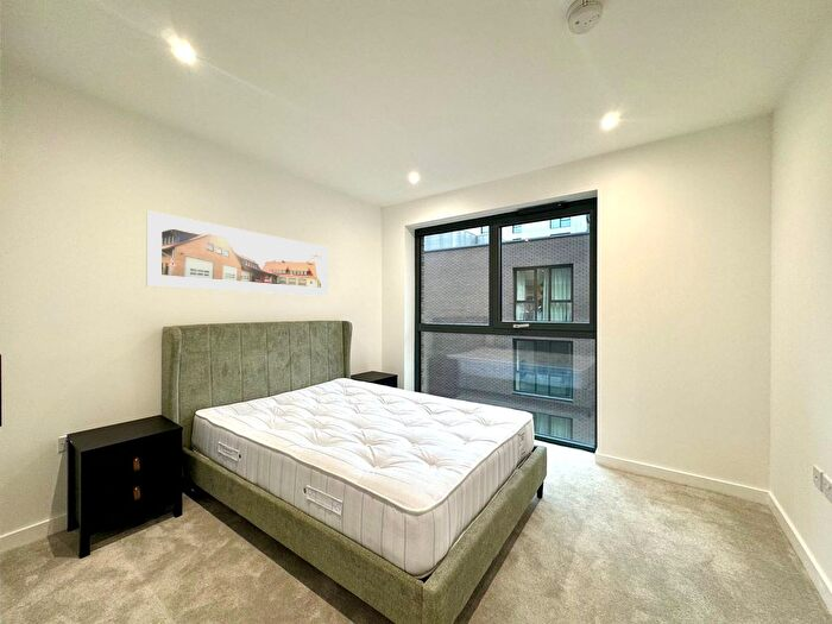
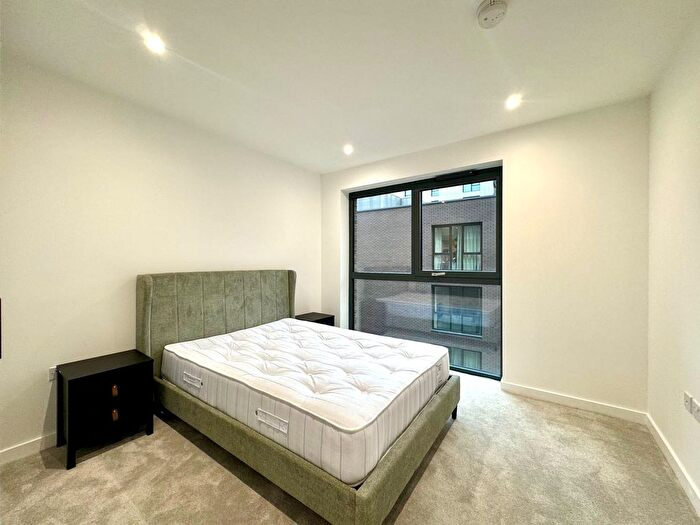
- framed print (256, 261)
